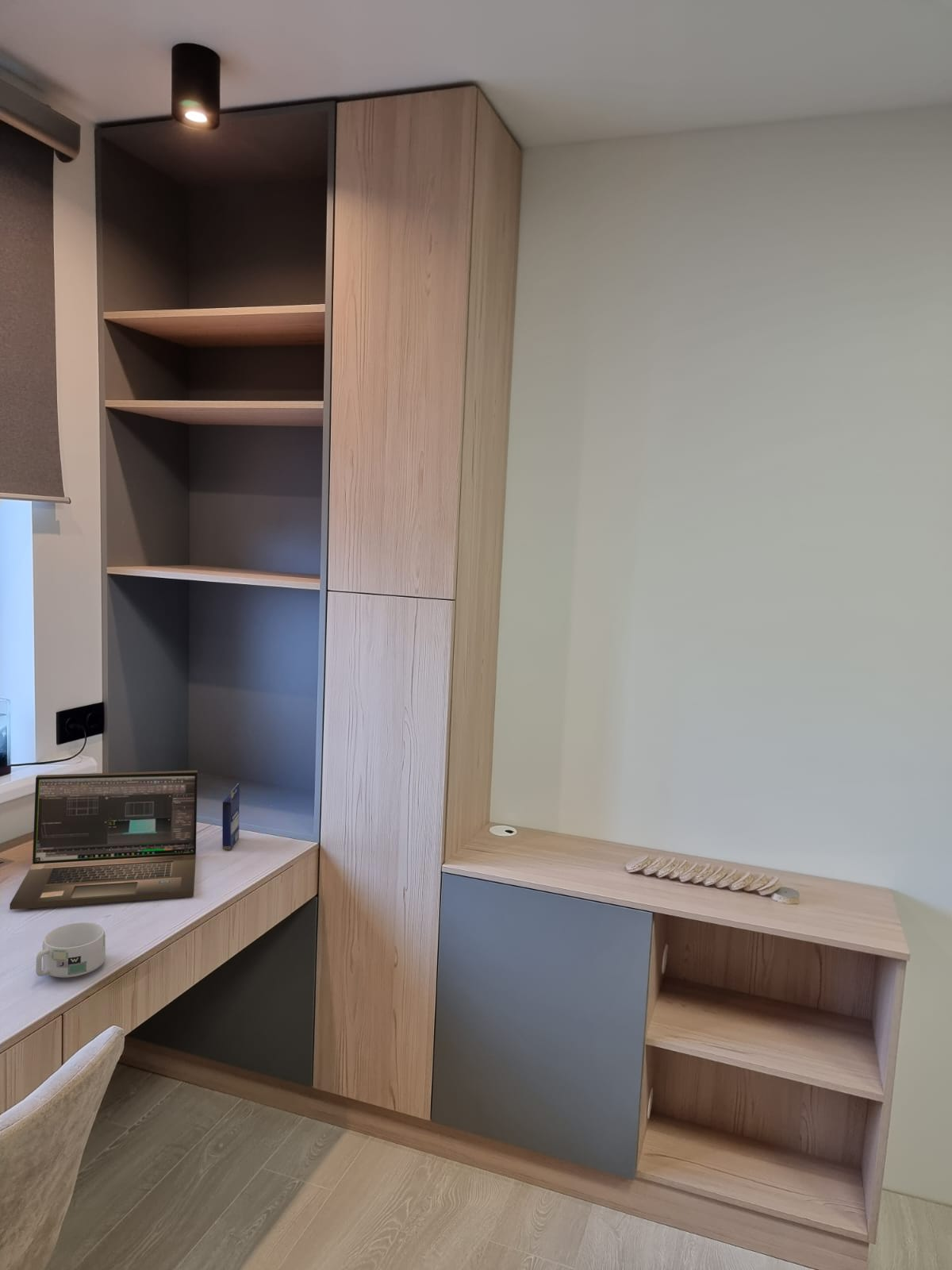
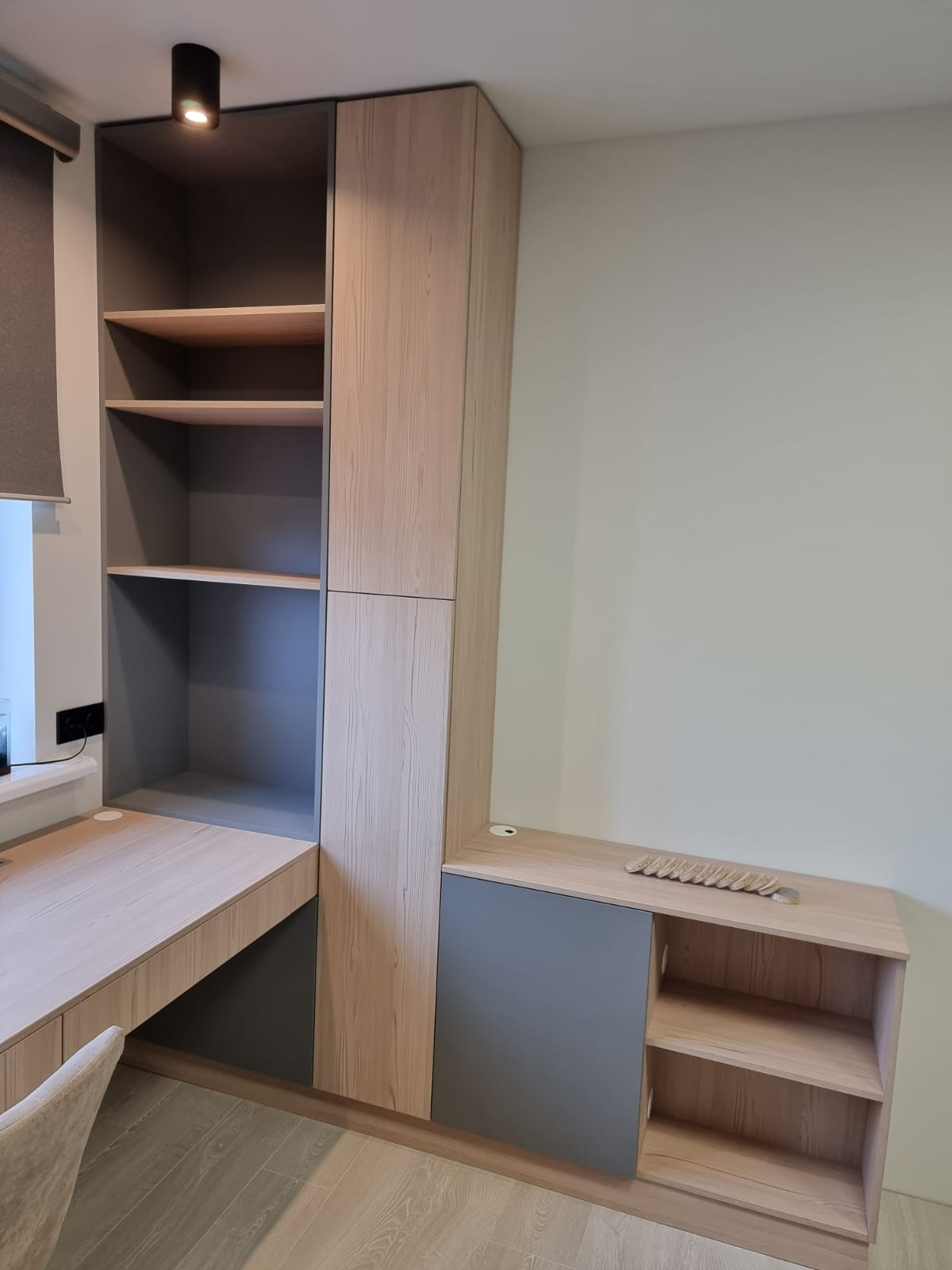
- mug (69, 952)
- laptop (112, 833)
- small box (231, 815)
